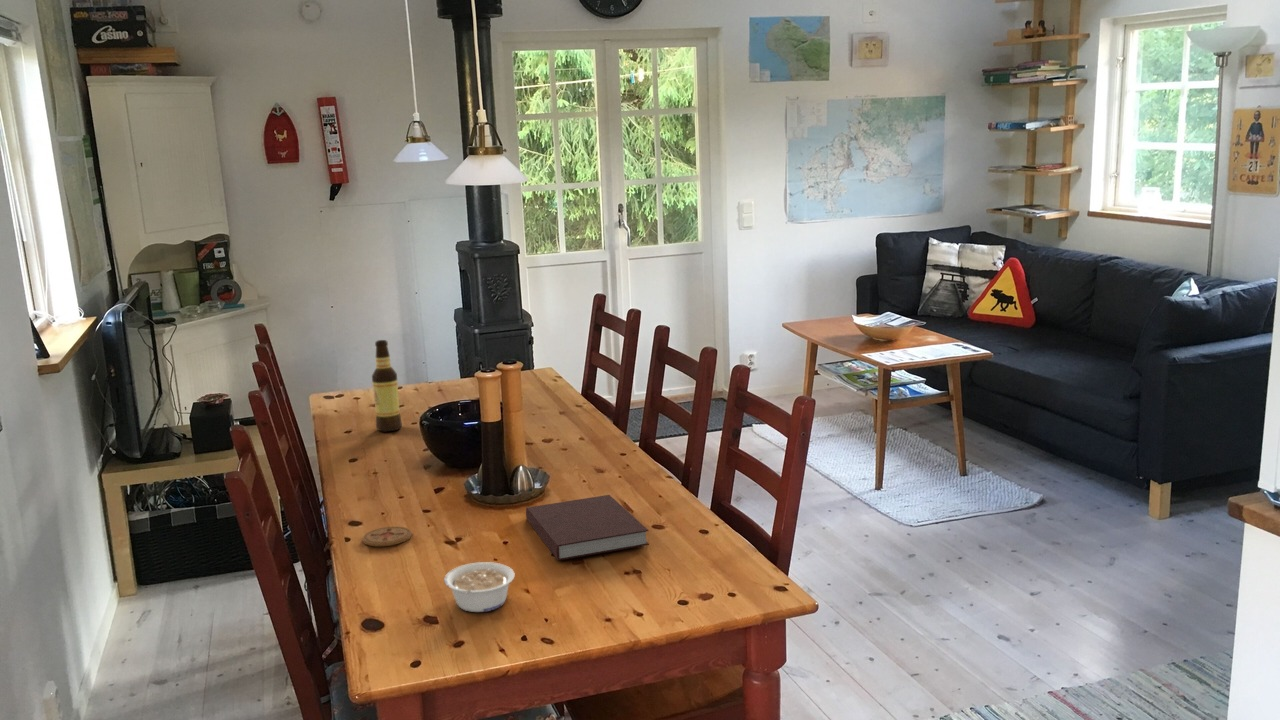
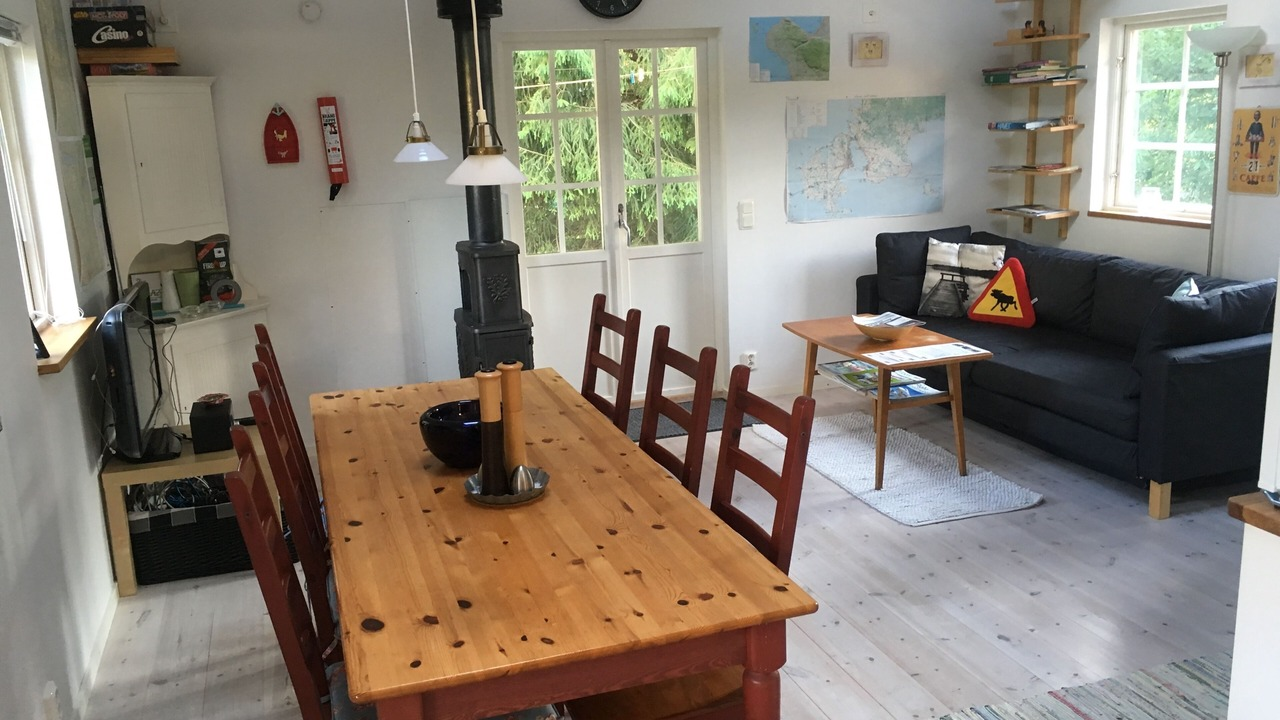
- coaster (387, 536)
- bottle (385, 385)
- notebook (585, 525)
- legume (481, 587)
